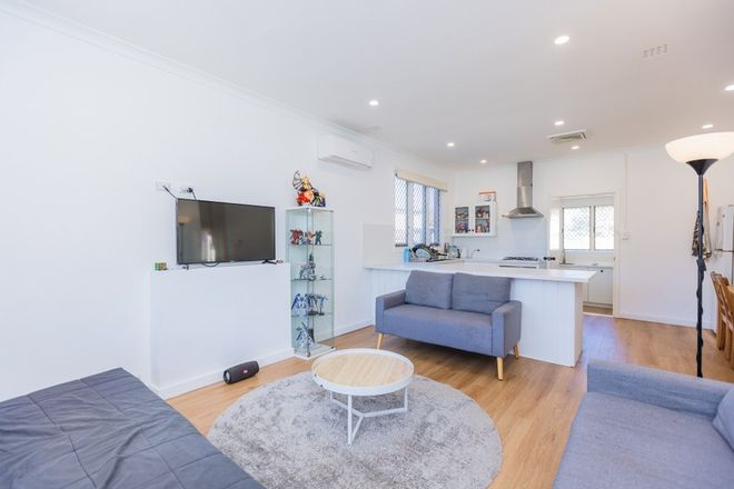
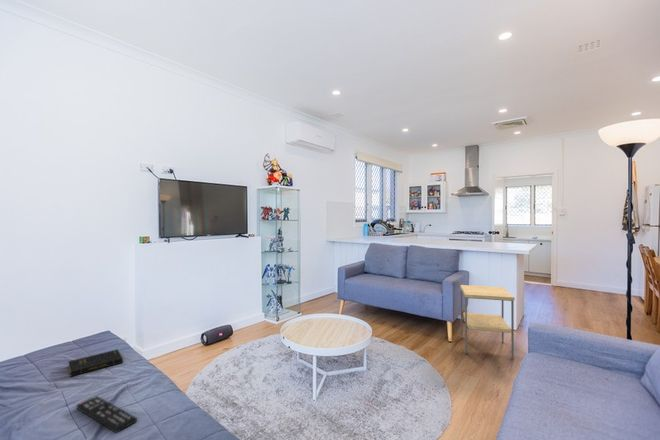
+ book (97, 361)
+ side table (485, 319)
+ remote control (105, 412)
